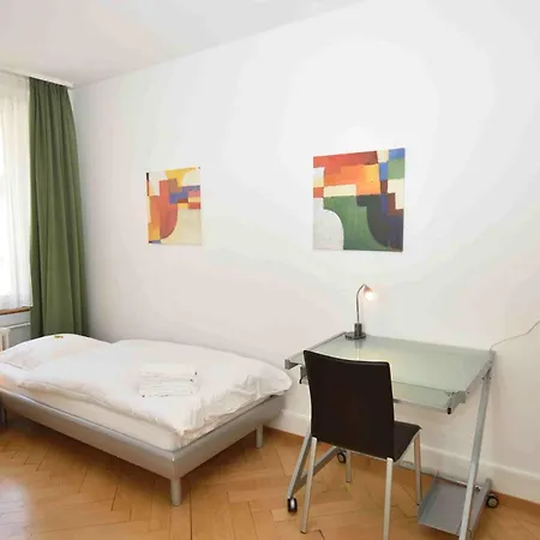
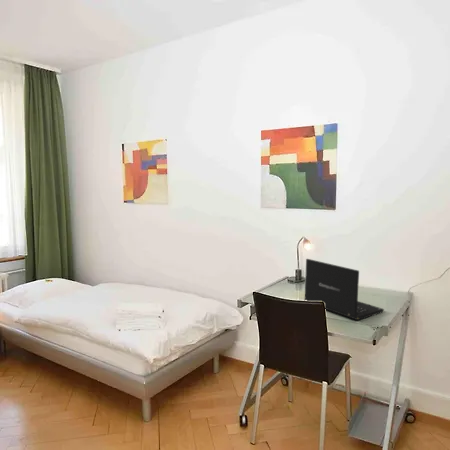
+ laptop (343, 285)
